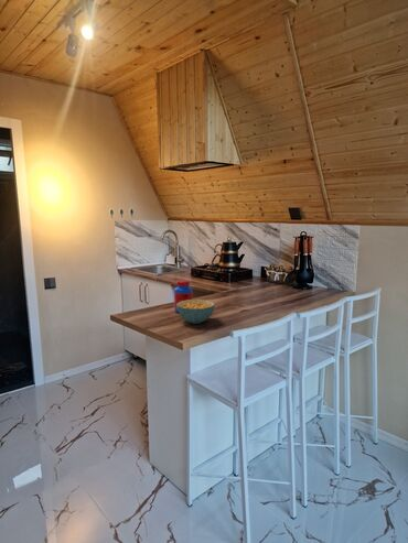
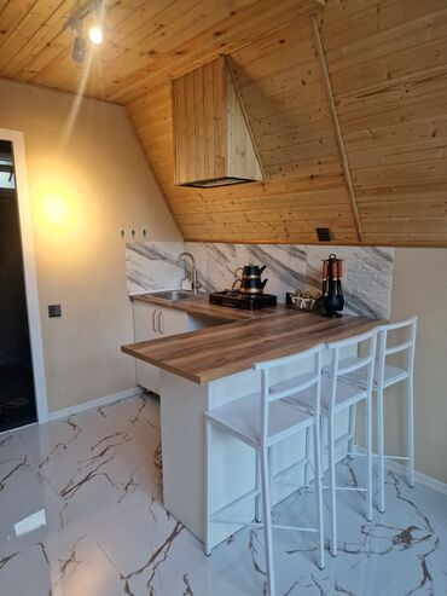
- jar (183, 295)
- cereal bowl (195, 313)
